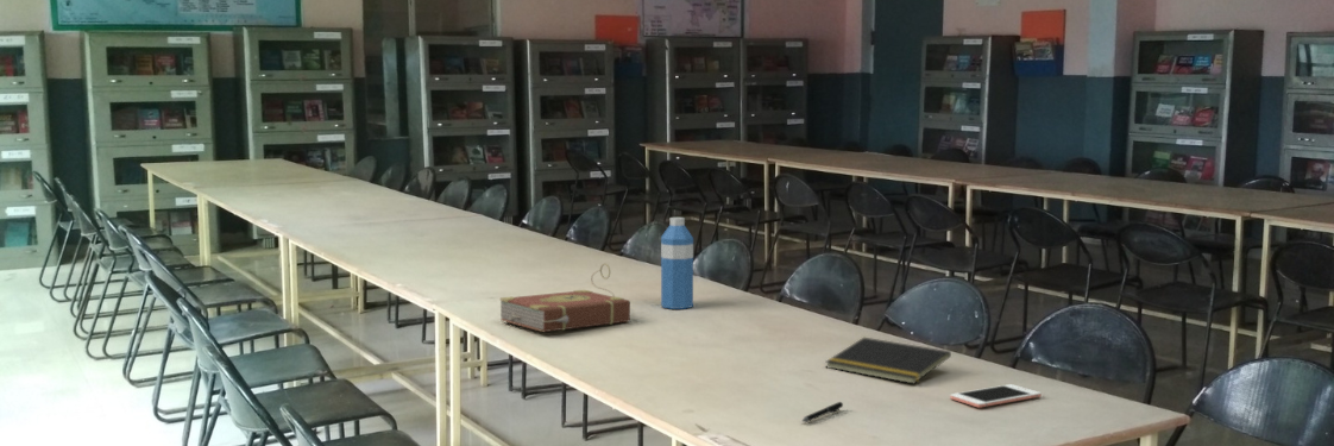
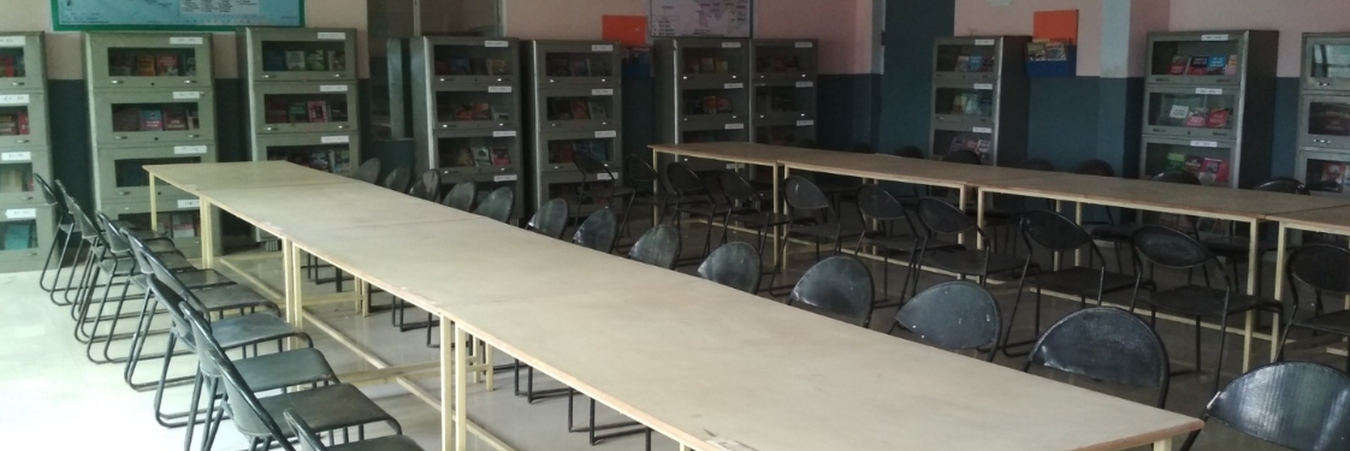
- book (565, 295)
- cell phone (995, 395)
- water bottle (677, 262)
- notepad (887, 359)
- pen (822, 412)
